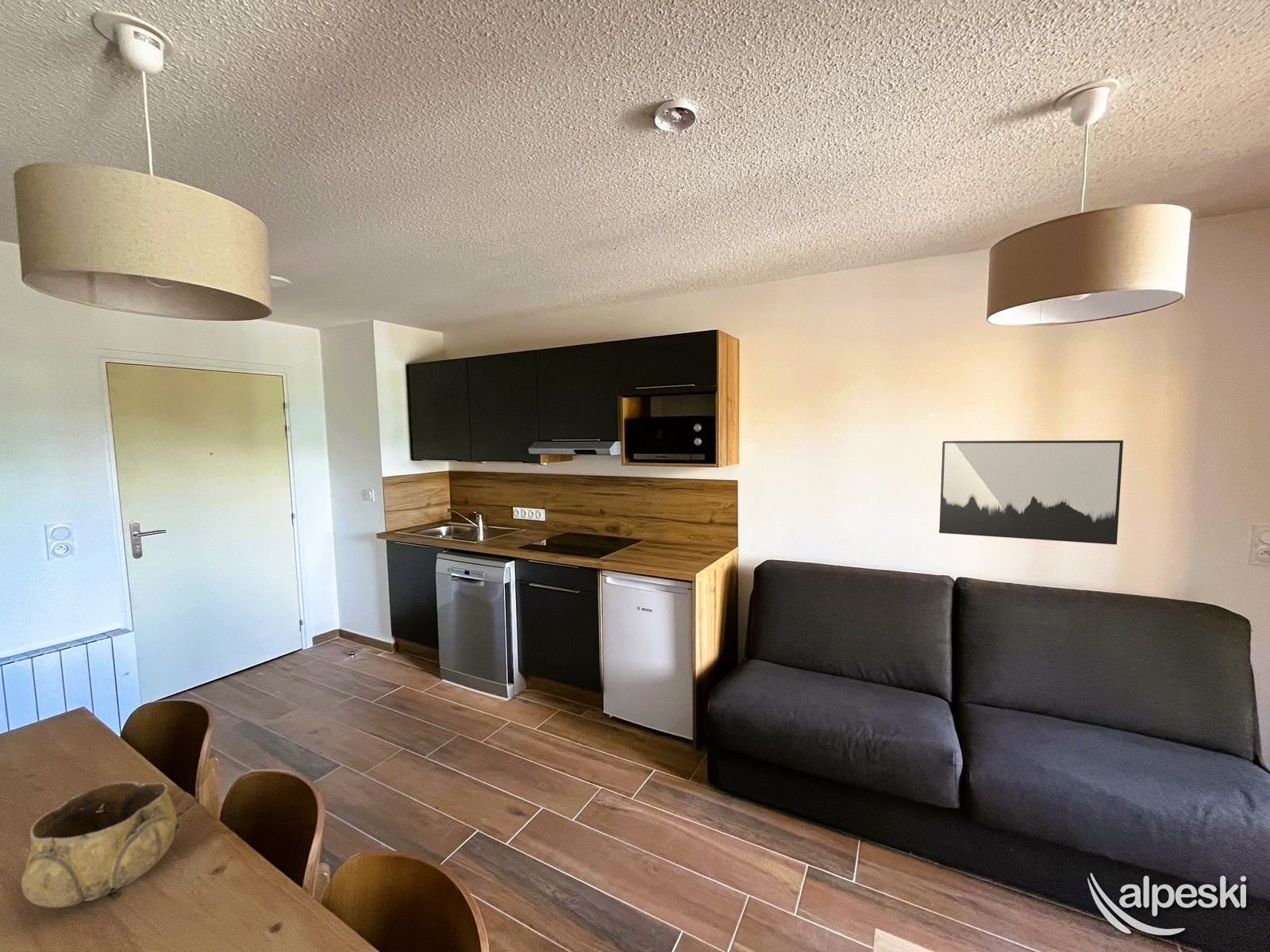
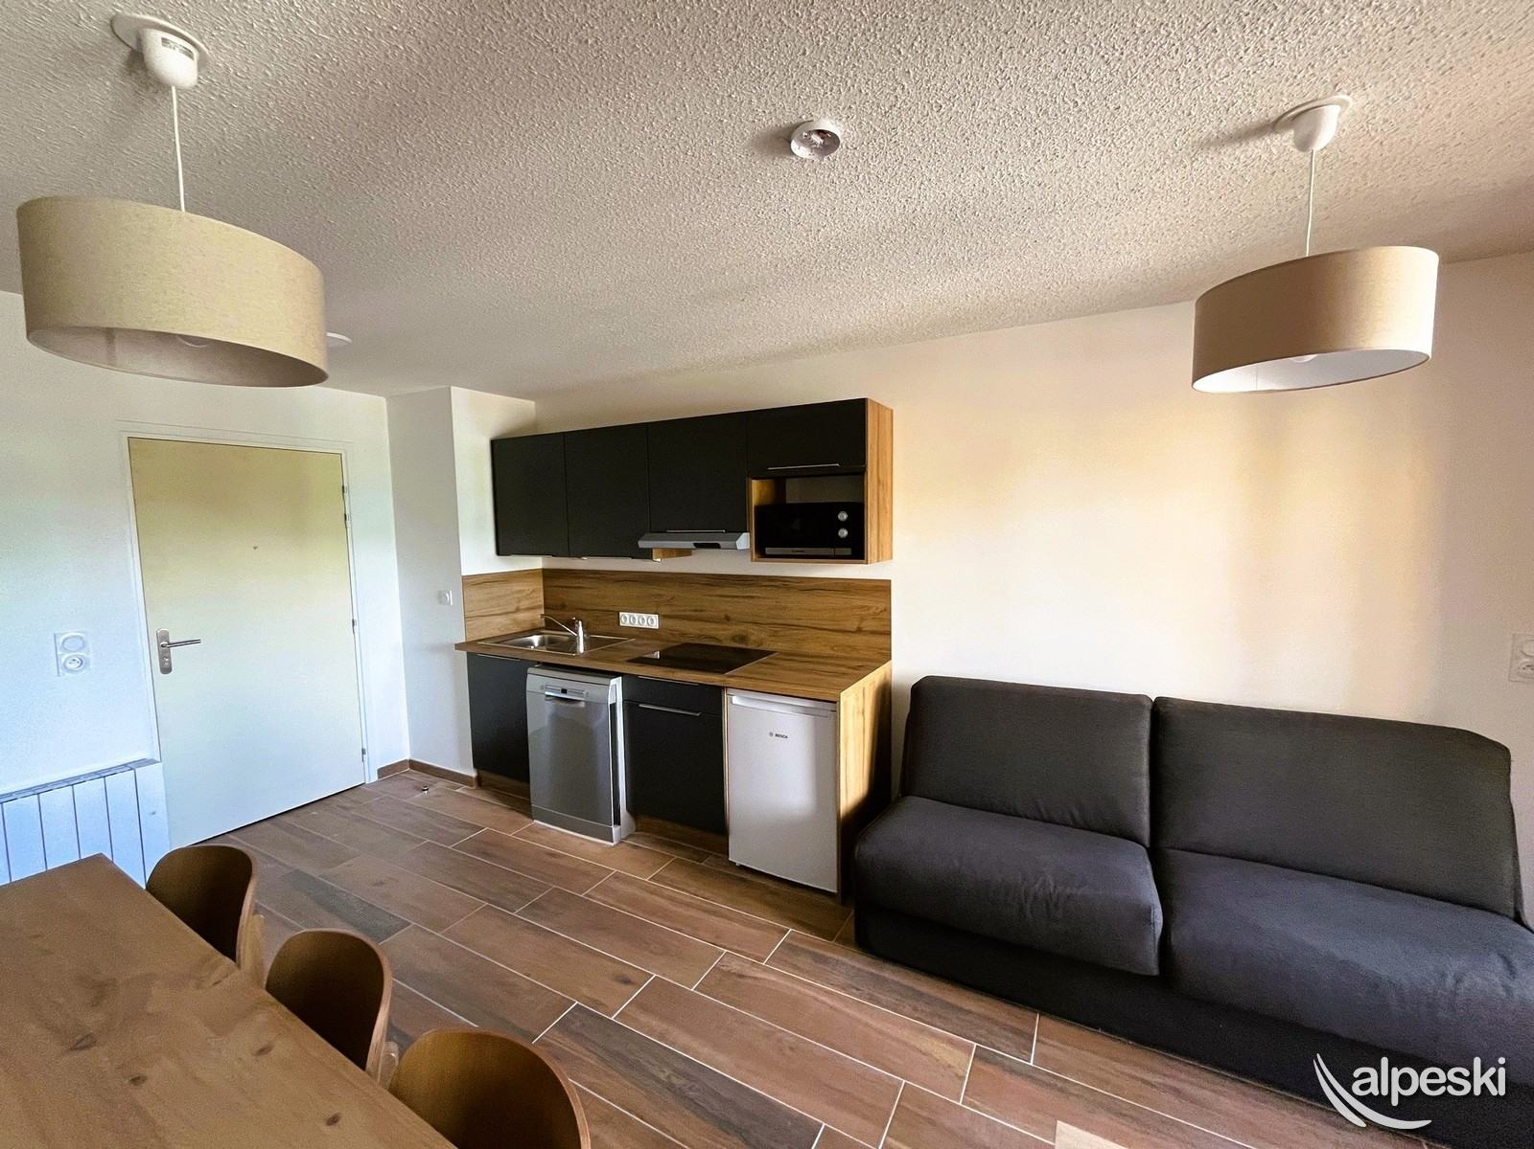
- decorative bowl (104, 843)
- wall art (1024, 489)
